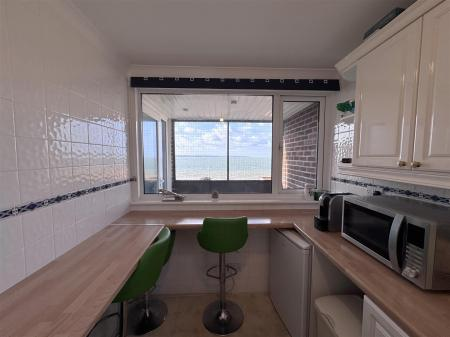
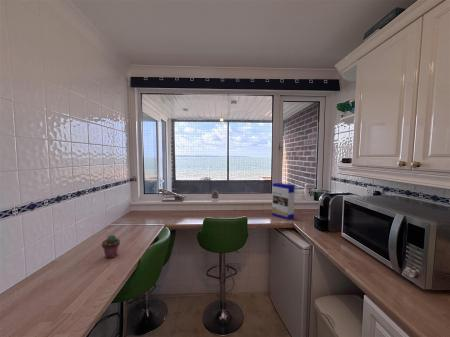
+ potted succulent (111, 245)
+ cereal box (282, 200)
